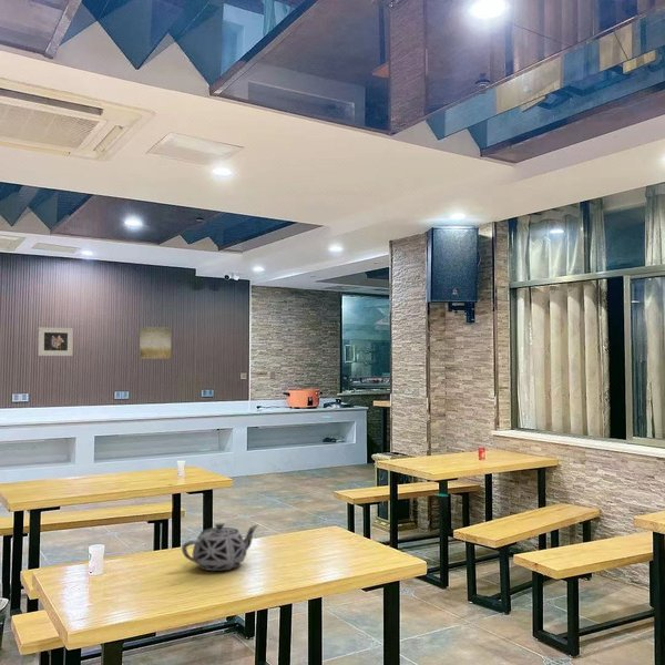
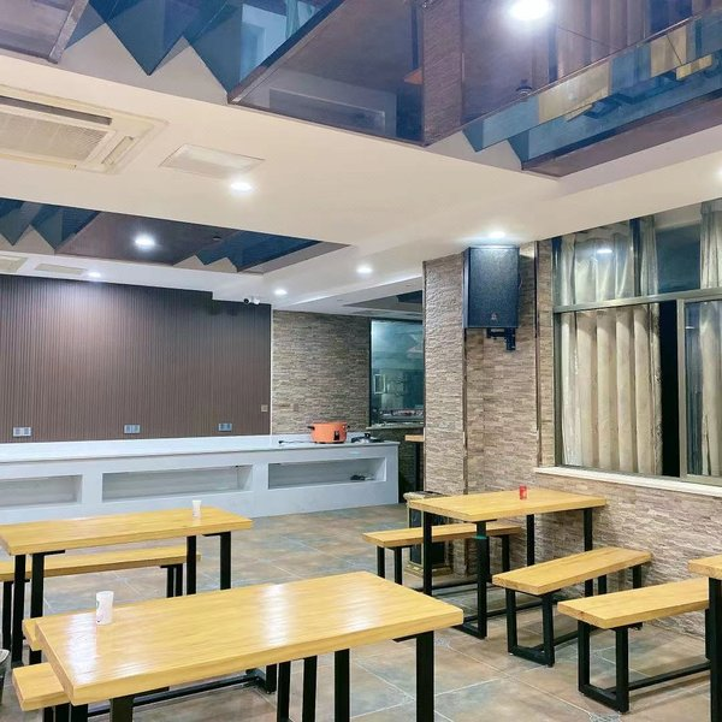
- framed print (55, 341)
- wall art (155, 342)
- teapot (222, 543)
